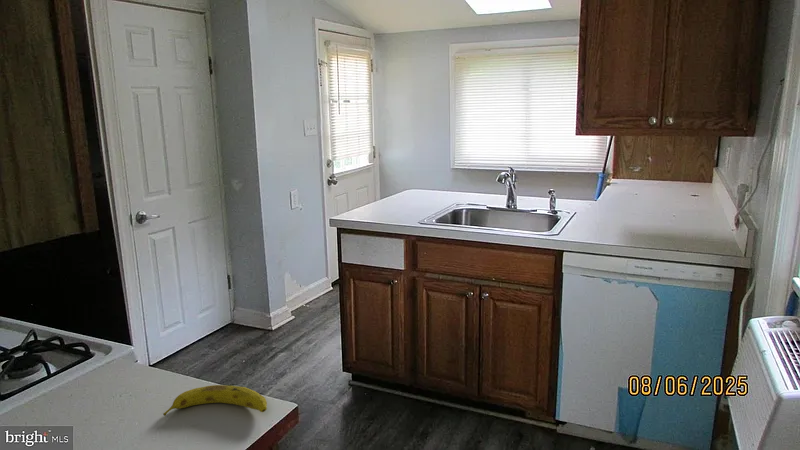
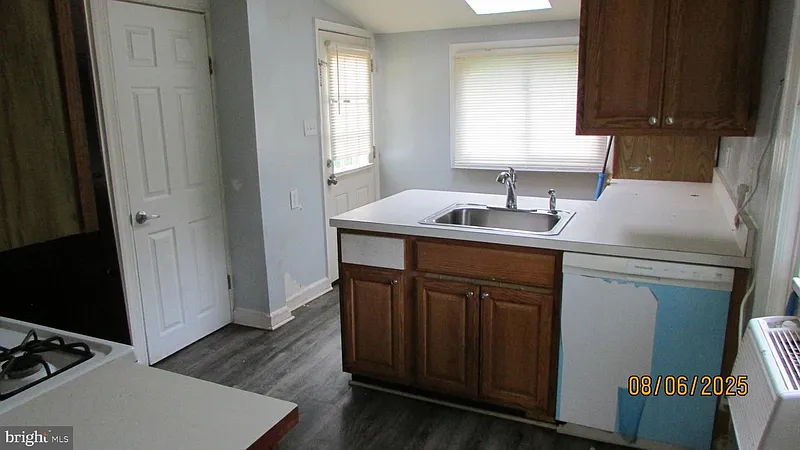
- fruit (221, 402)
